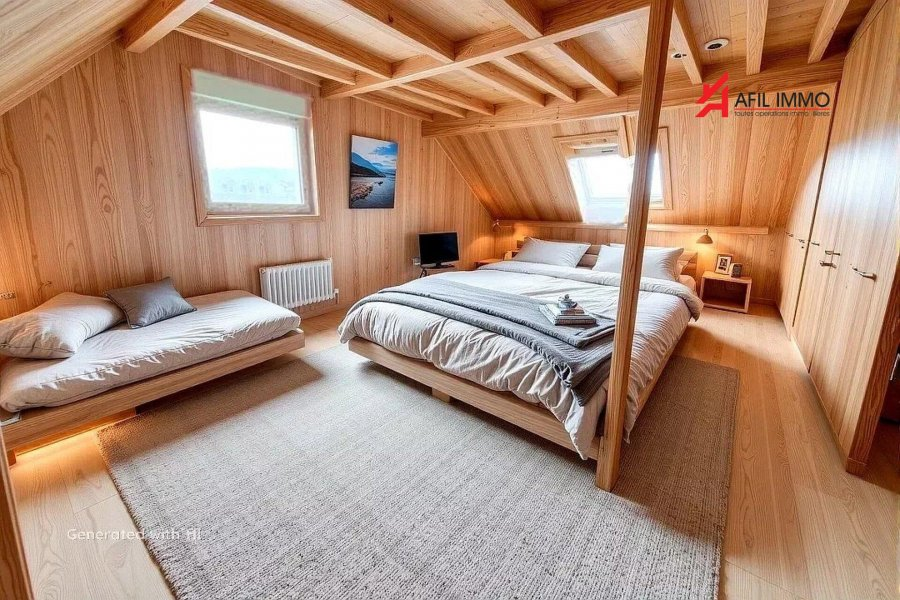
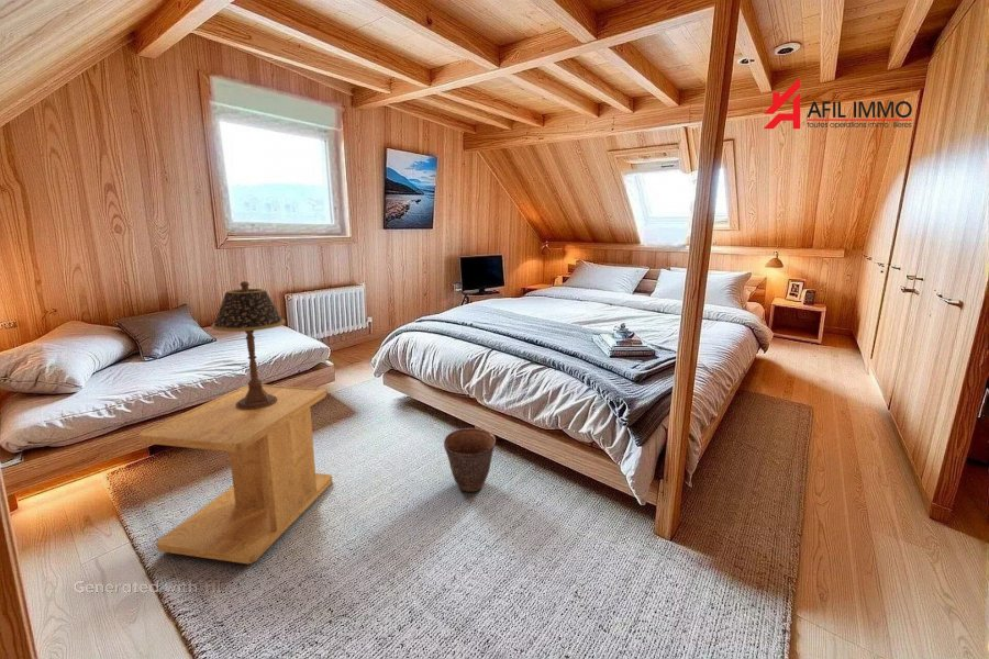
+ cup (469, 462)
+ side table (251, 462)
+ table lamp (251, 342)
